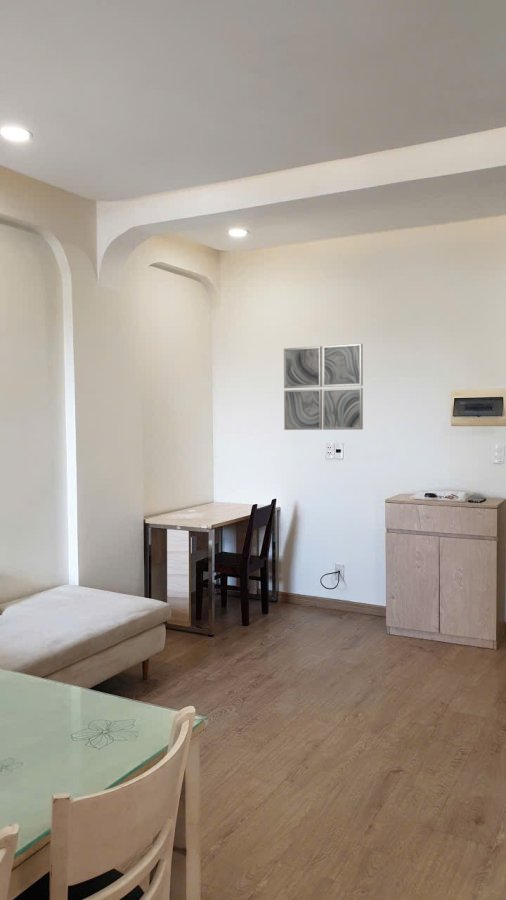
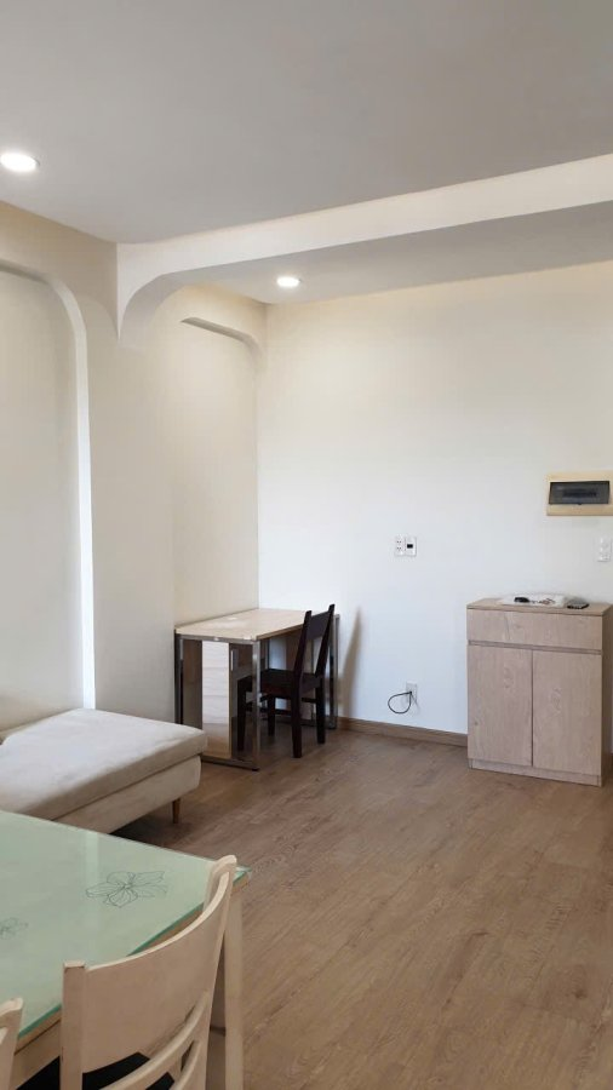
- wall art (321, 389)
